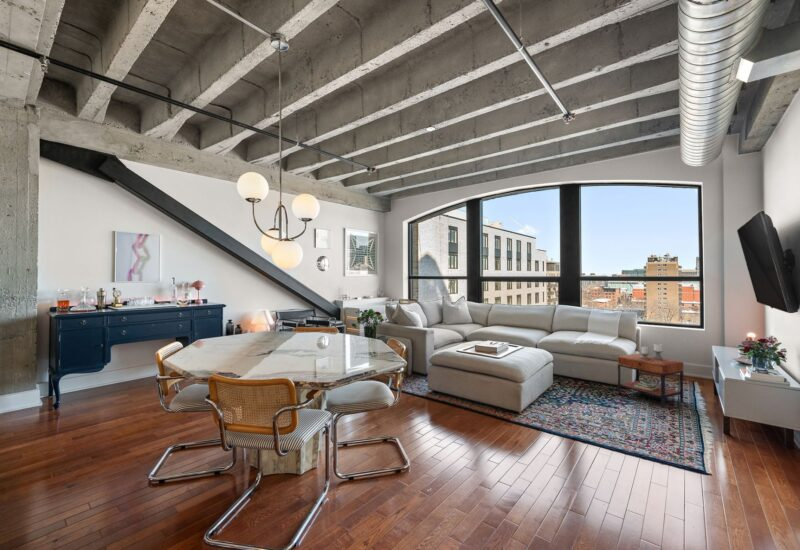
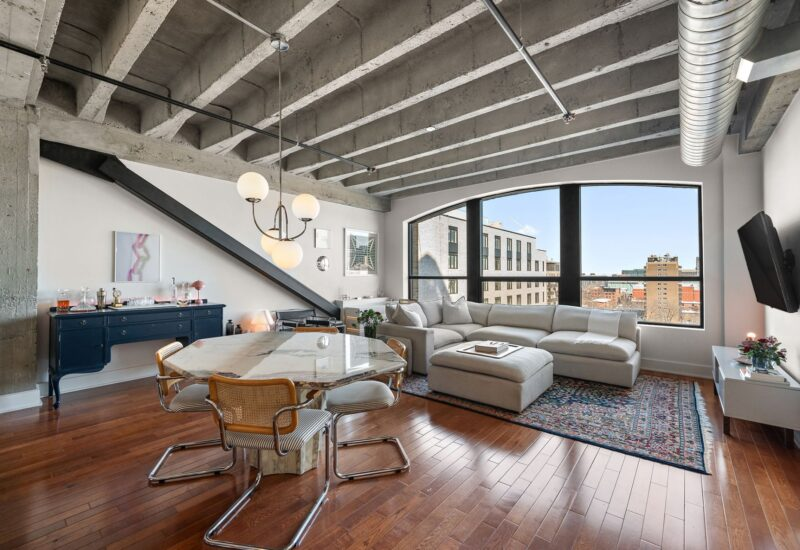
- side table (649, 370)
